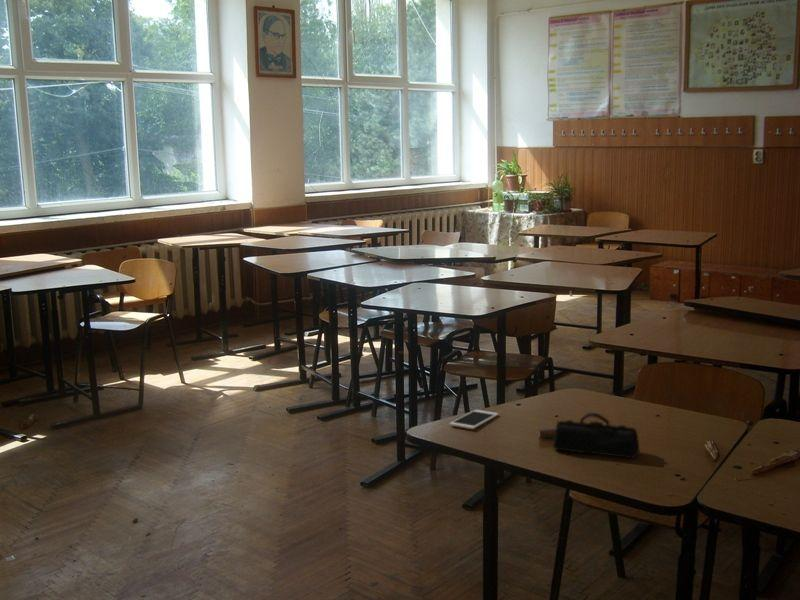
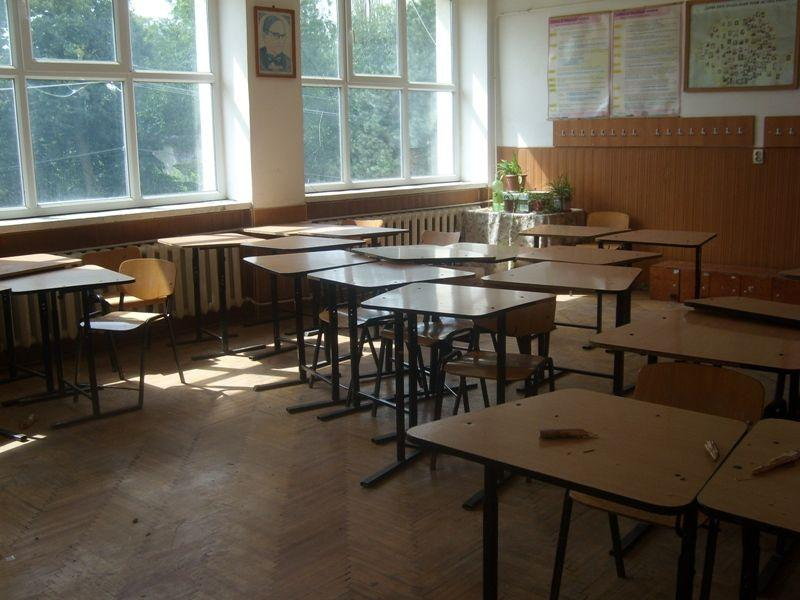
- cell phone (474, 419)
- pencil case (595, 431)
